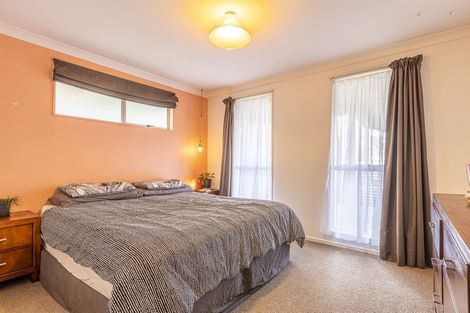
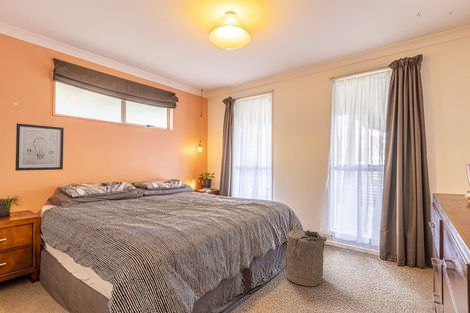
+ wall art (40, 147)
+ laundry hamper (302, 254)
